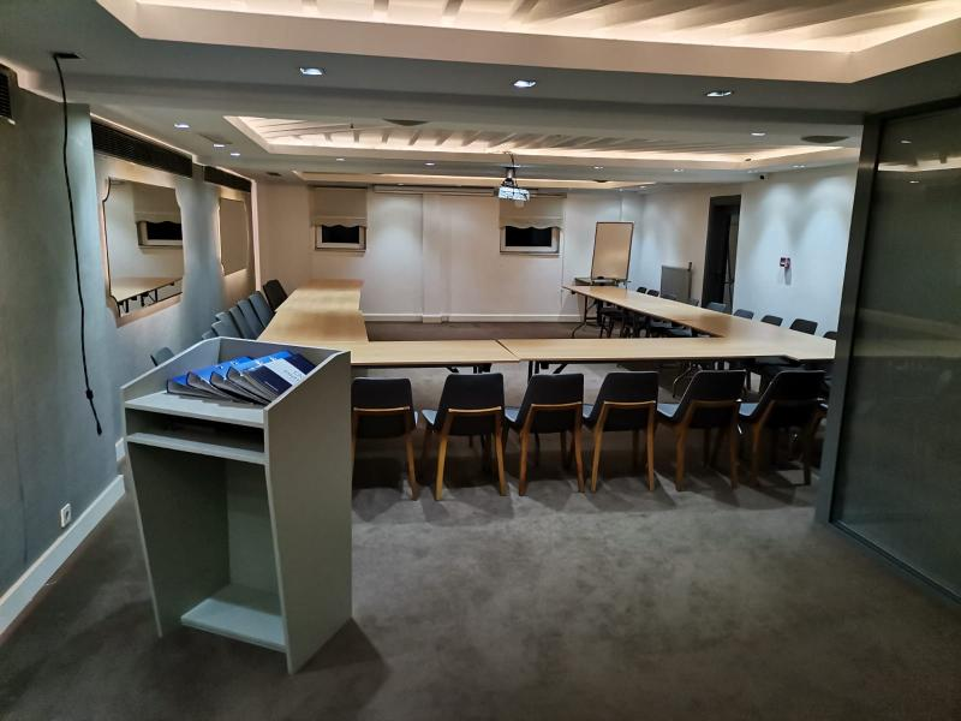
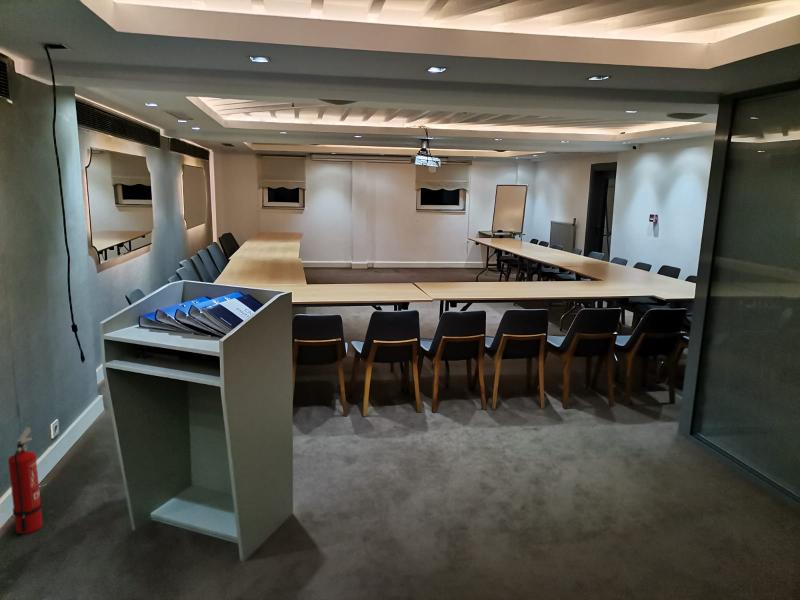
+ fire extinguisher (26, 480)
